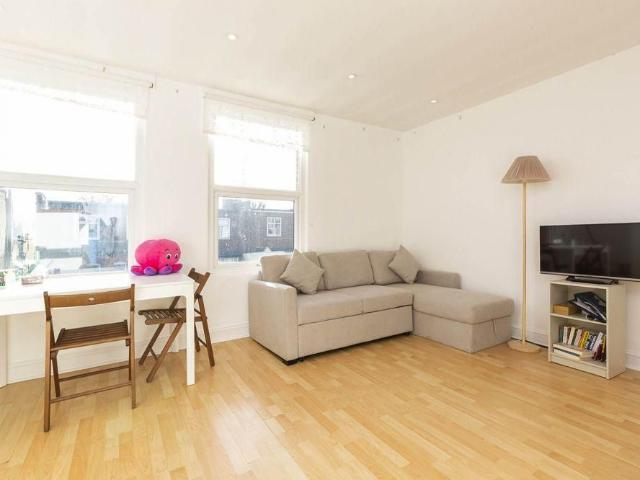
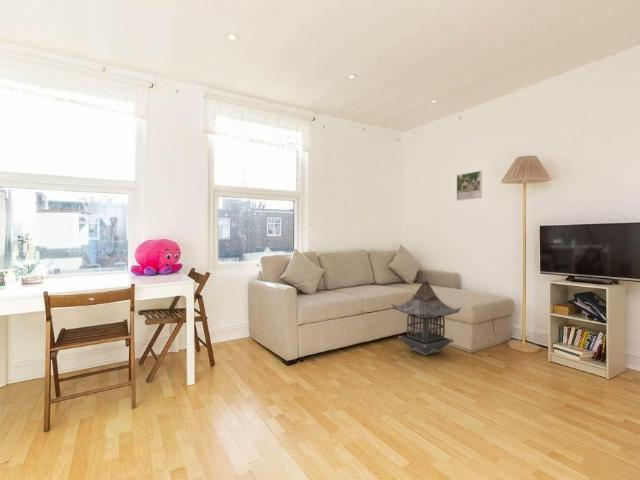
+ lantern (425, 314)
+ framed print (468, 186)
